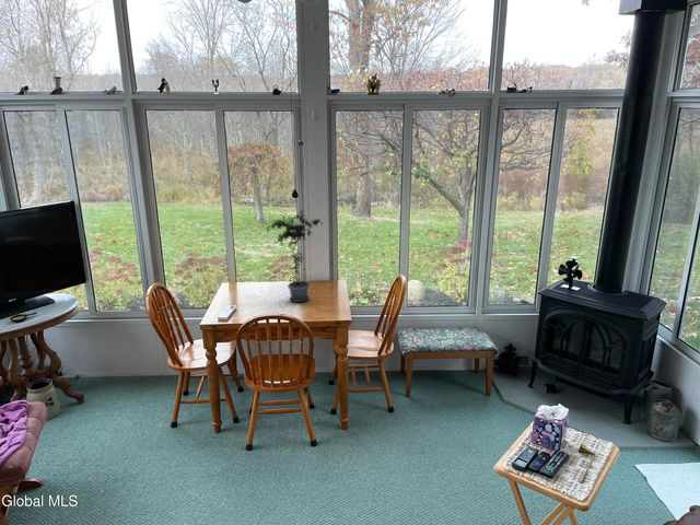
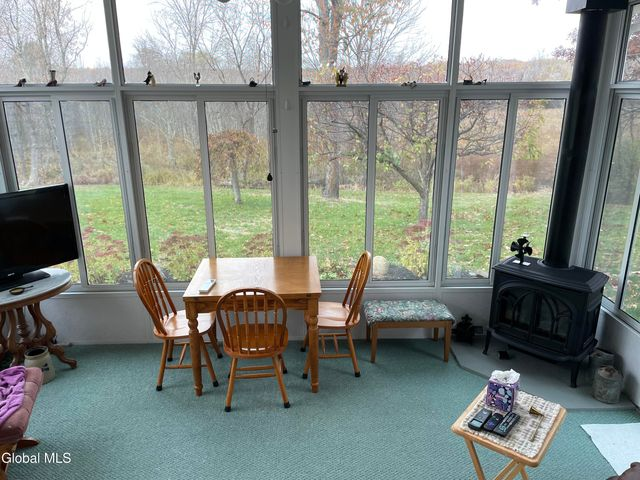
- potted plant (295, 255)
